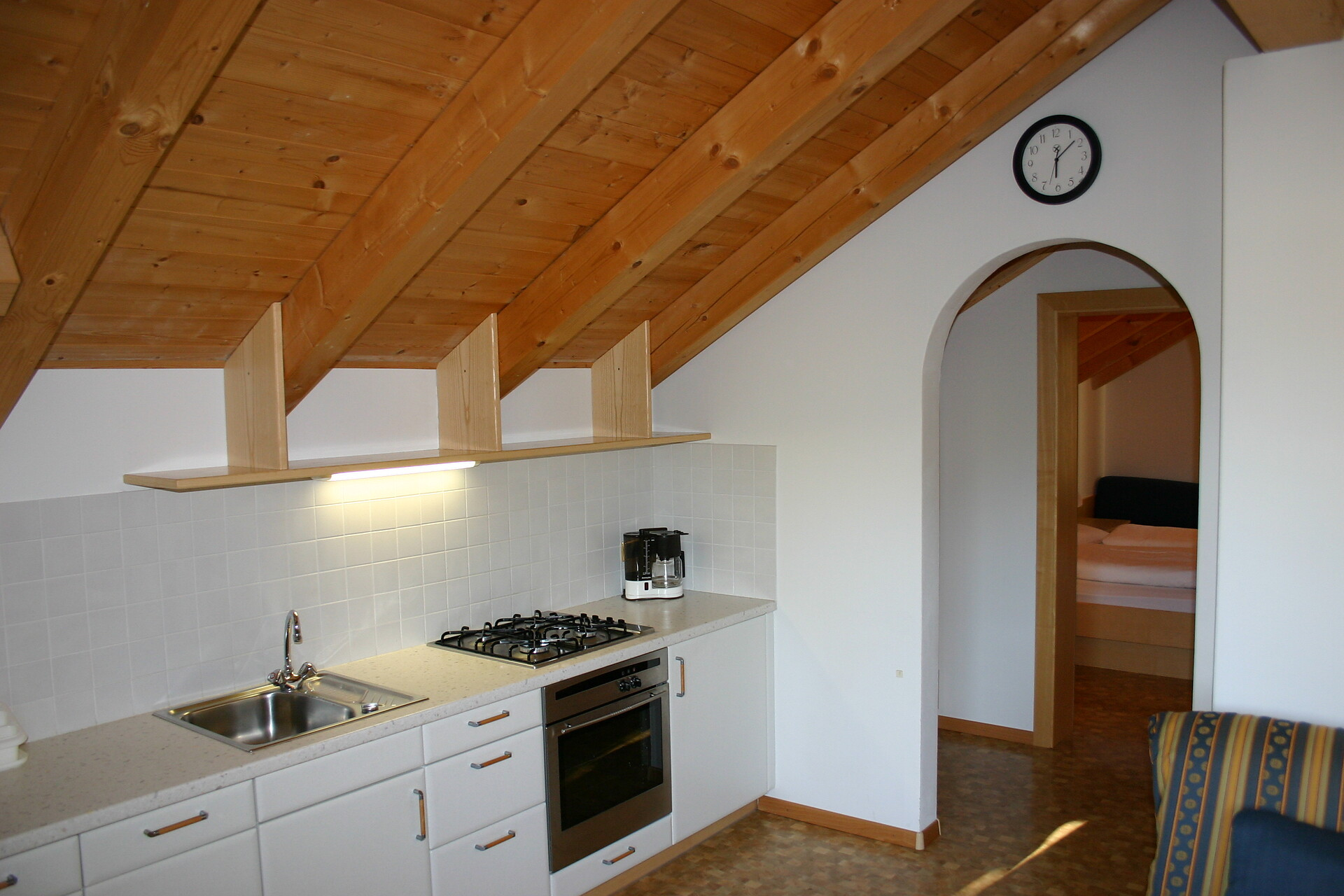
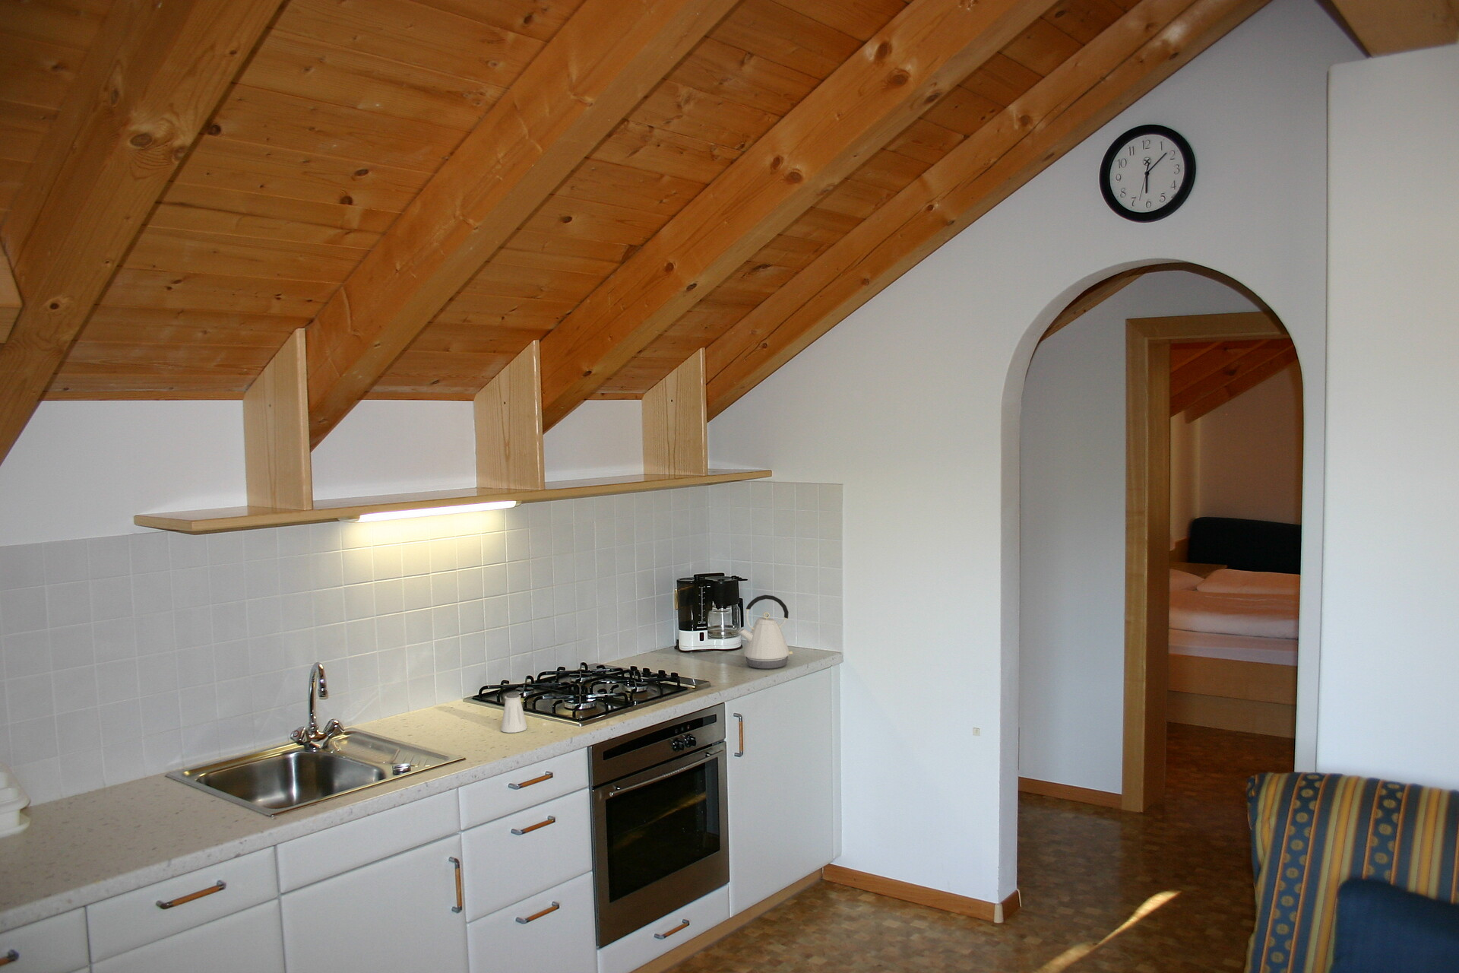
+ kettle (764, 630)
+ saltshaker (512, 710)
